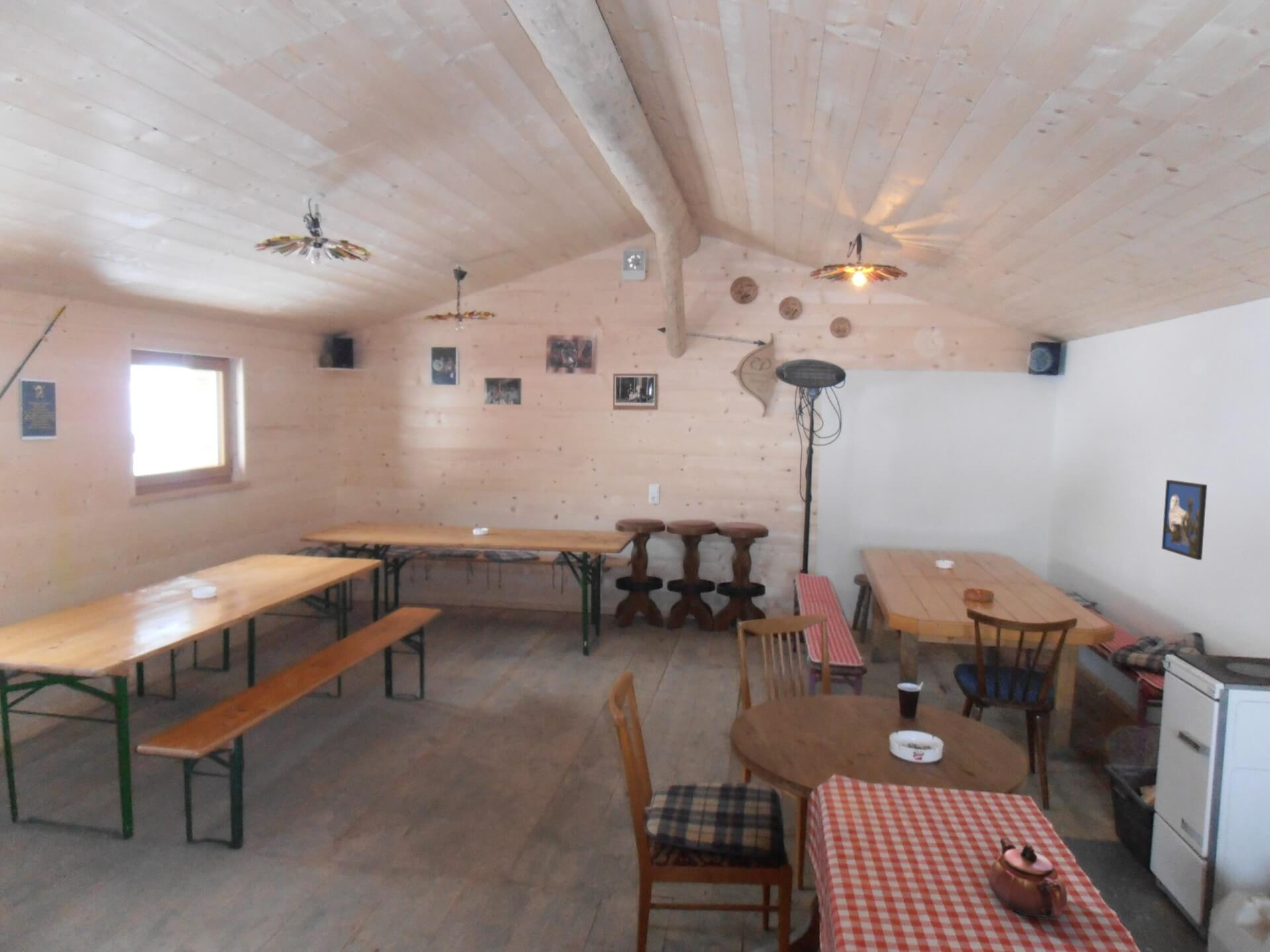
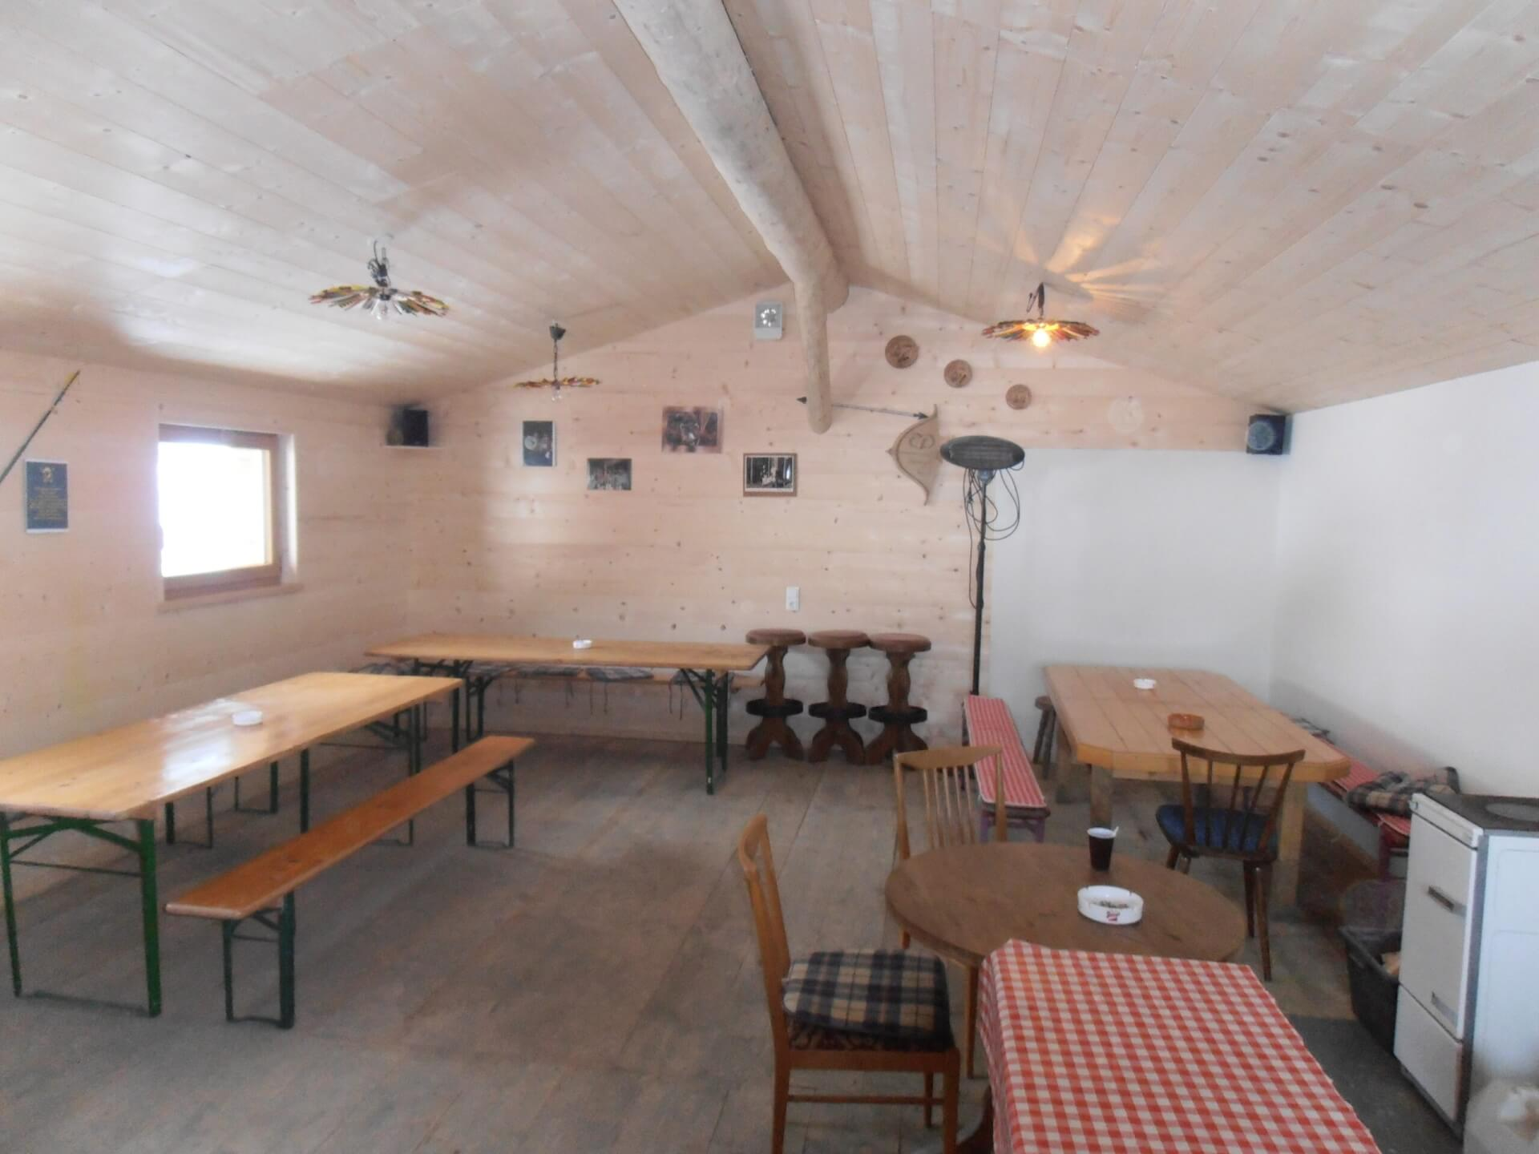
- teapot (1029, 875)
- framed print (1183, 518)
